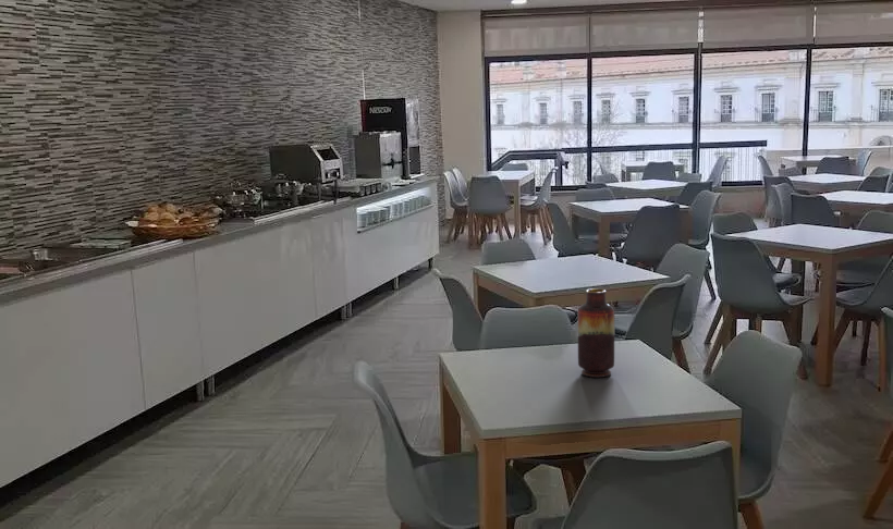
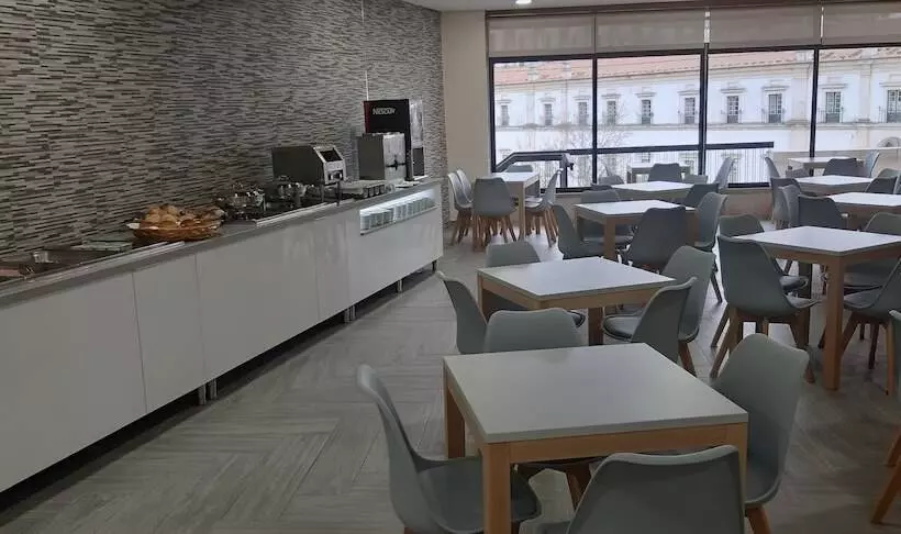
- vase (596, 332)
